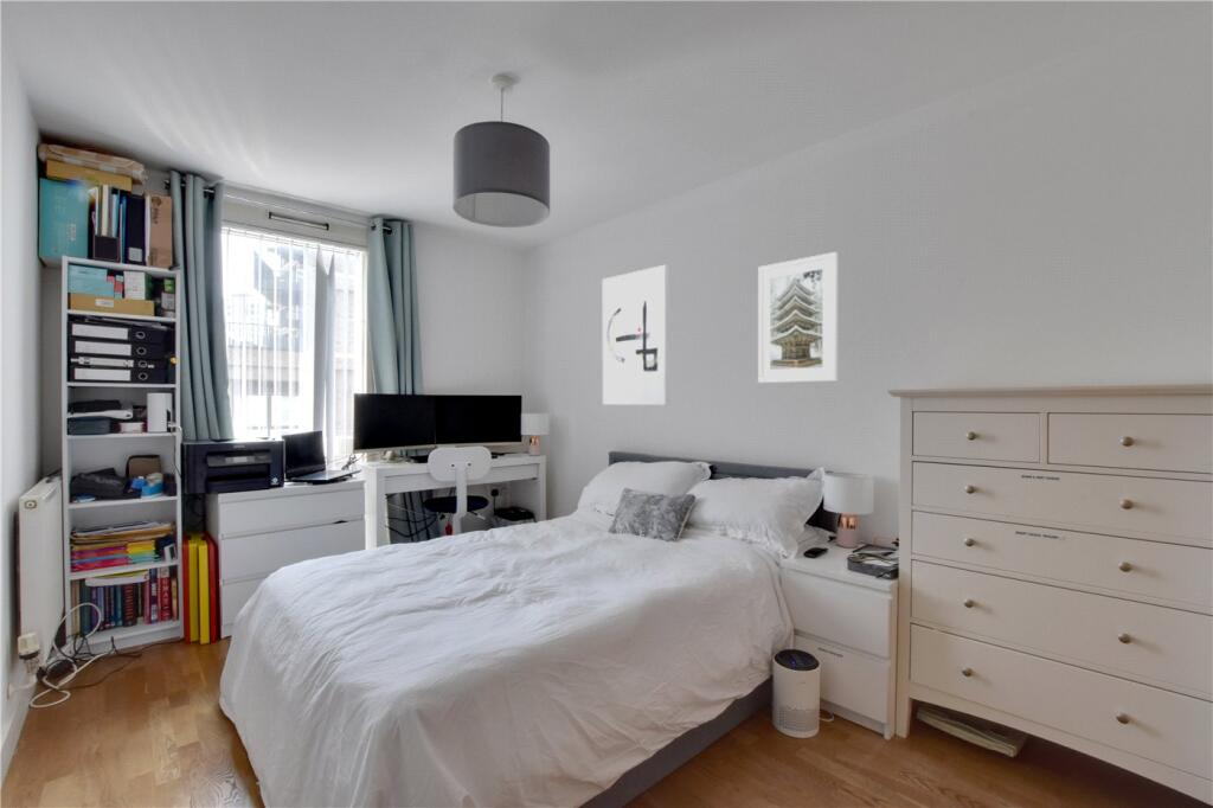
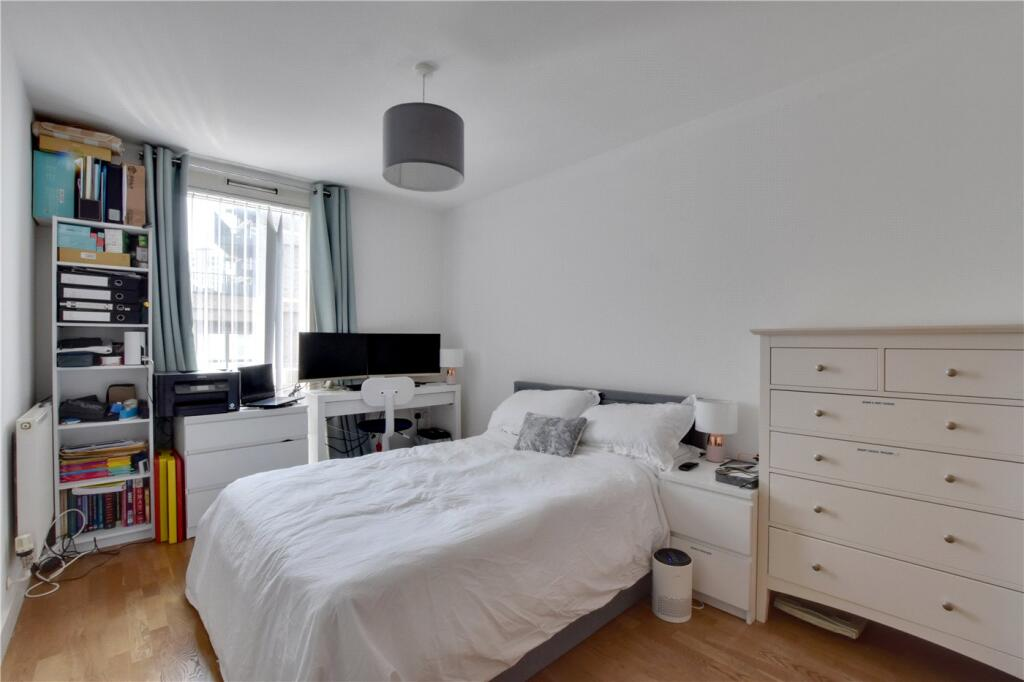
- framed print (795, 321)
- wall art (634, 339)
